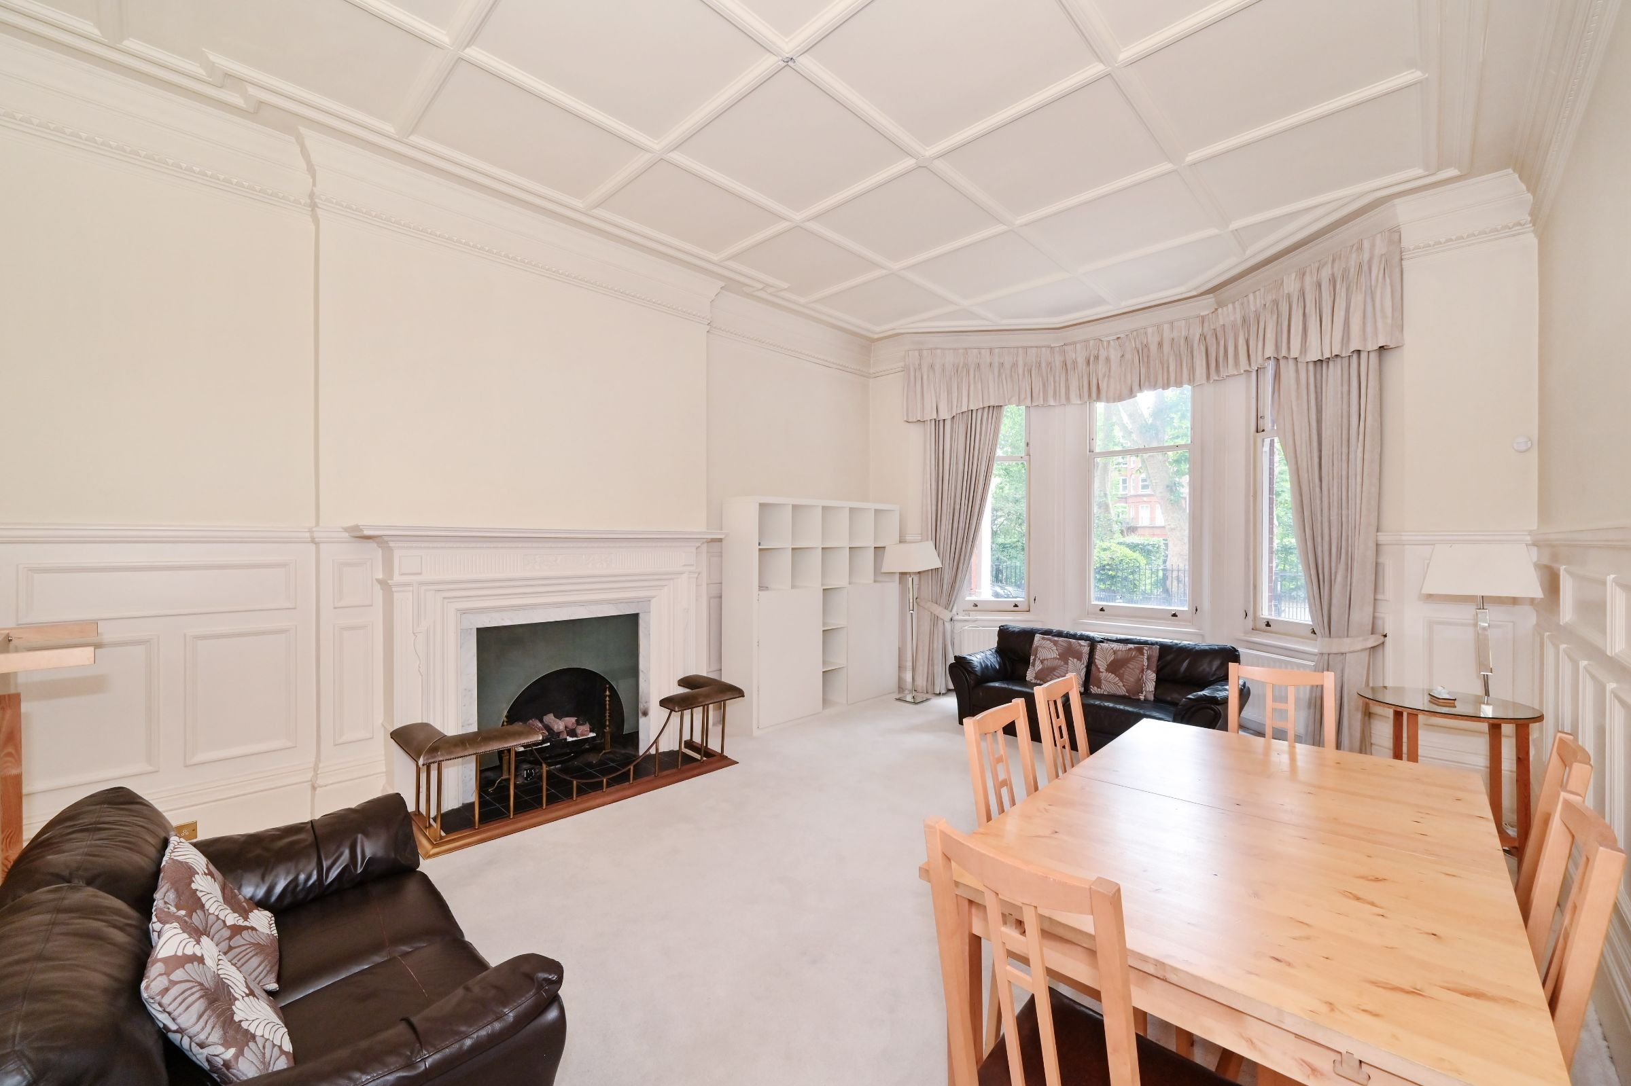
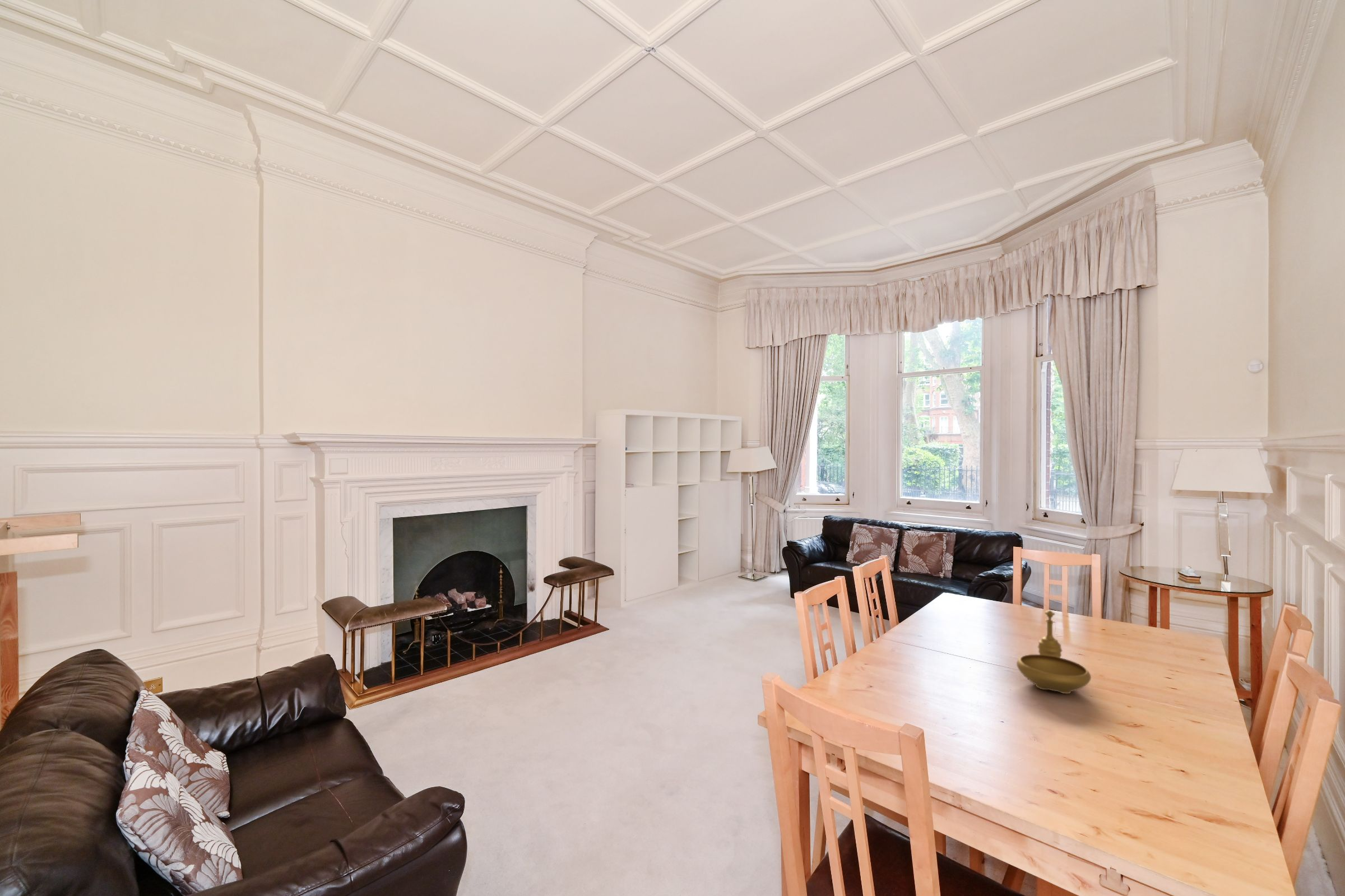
+ decorative bowl (1051, 649)
